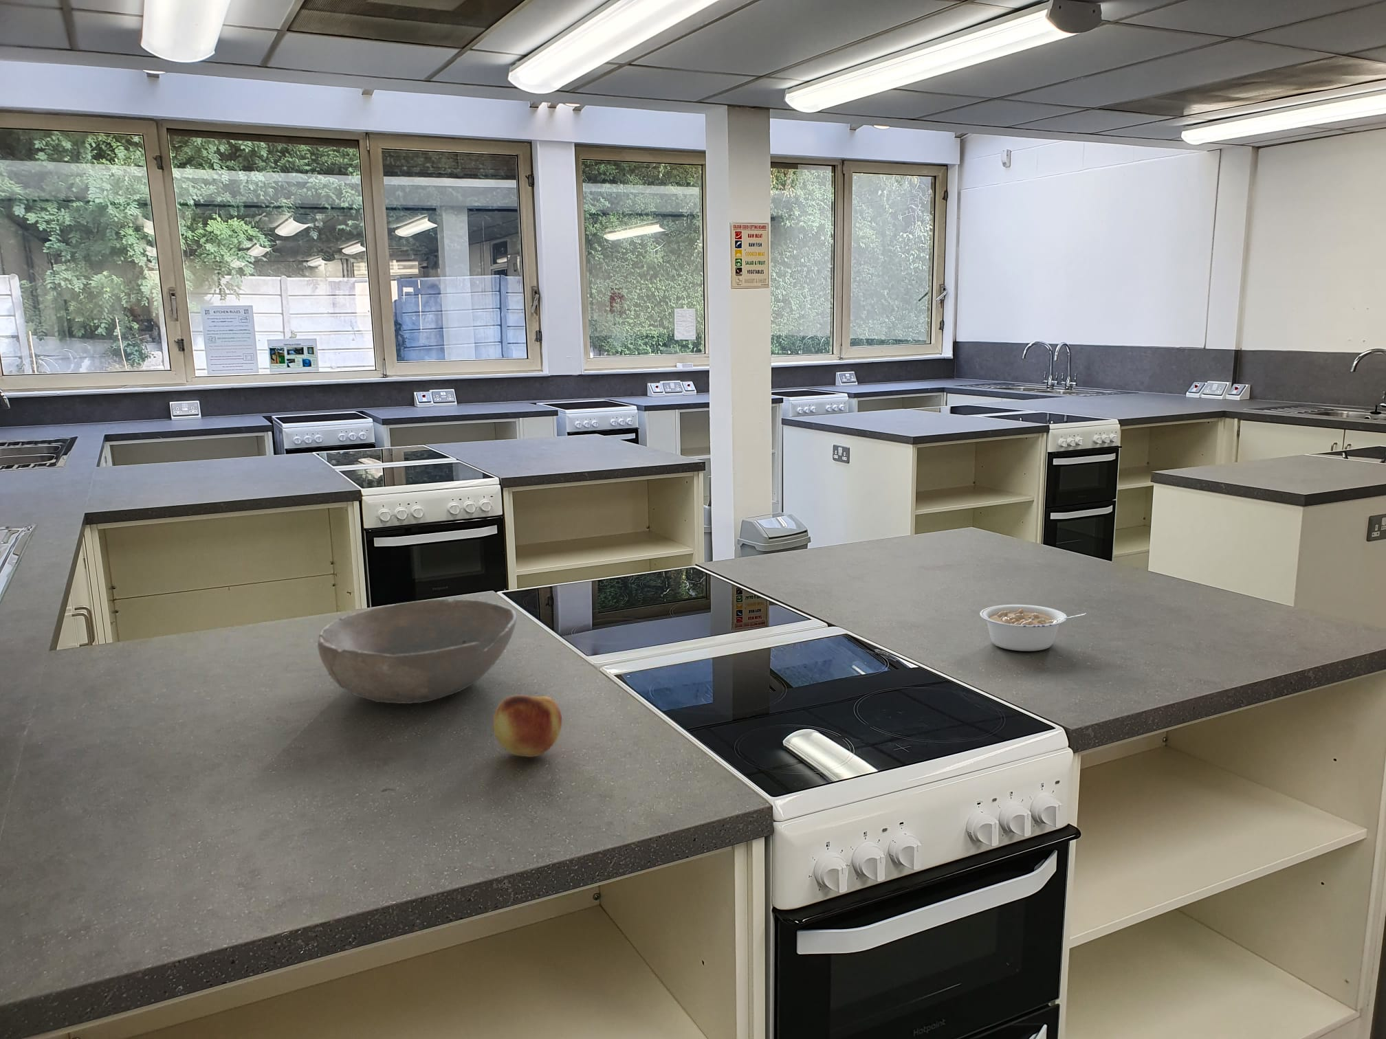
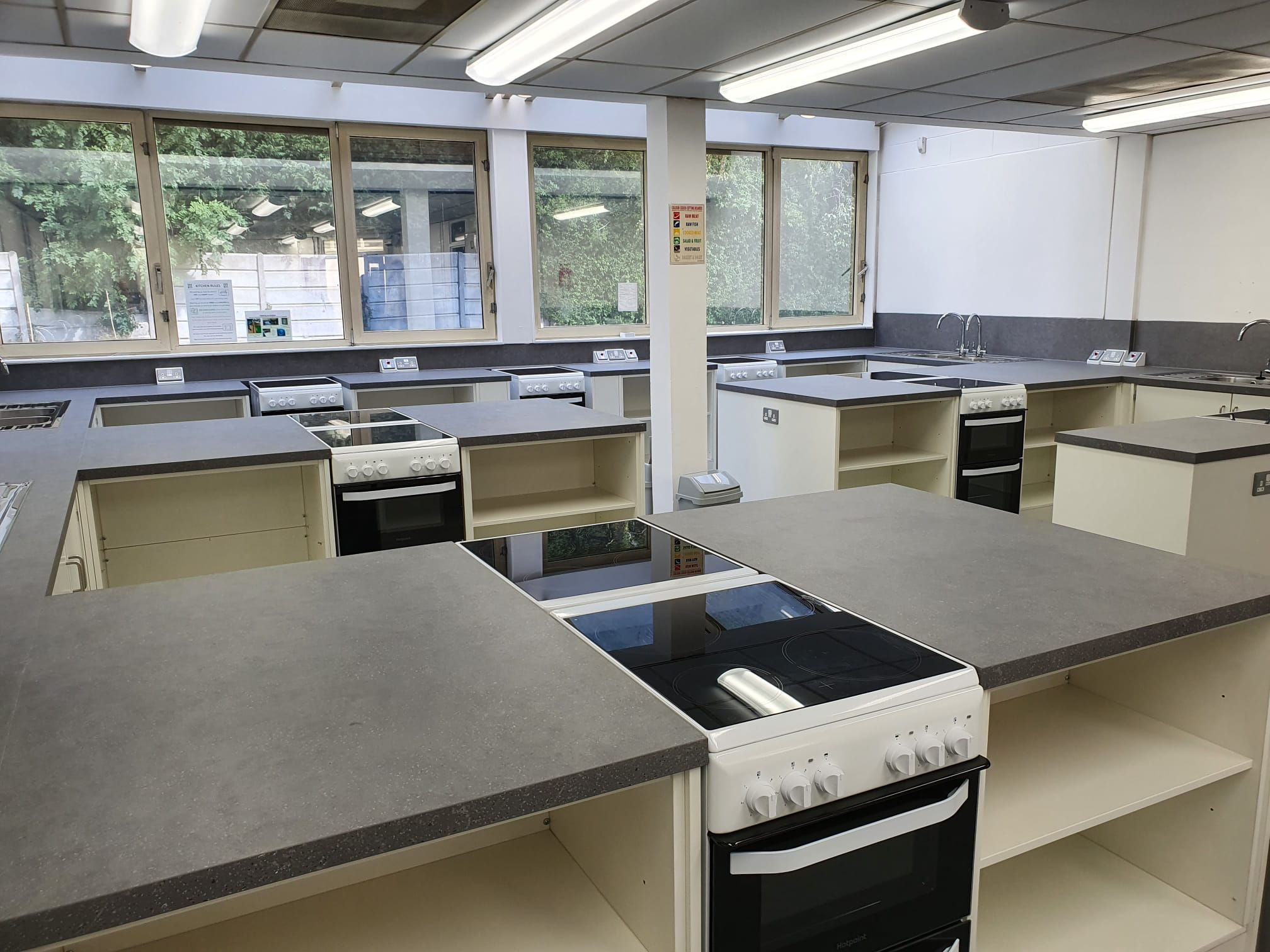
- fruit (527, 724)
- legume (1025, 625)
- bowl (421, 656)
